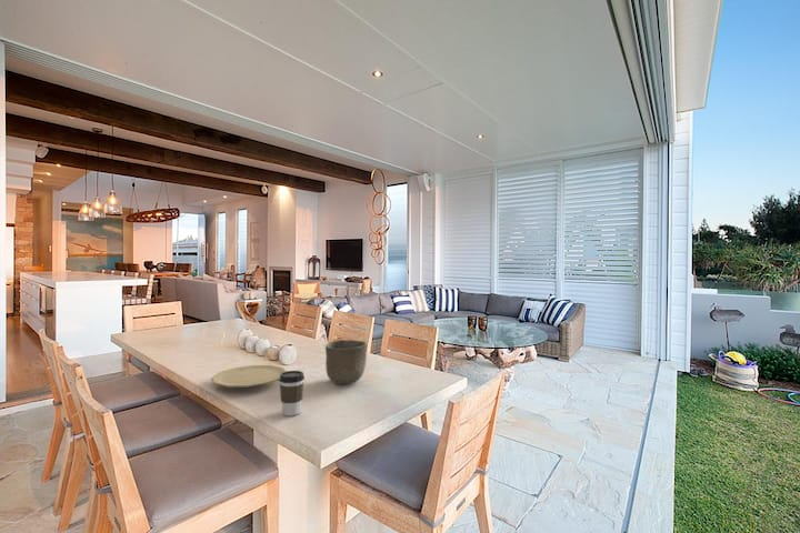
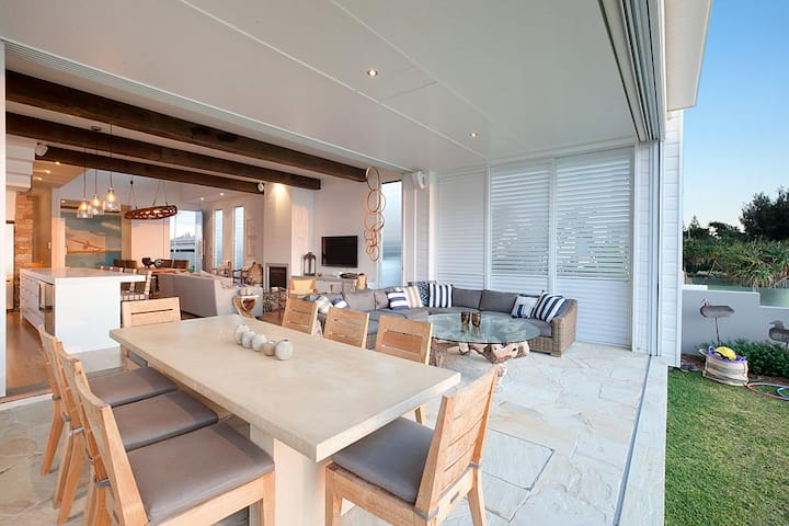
- bowl (346, 362)
- plate (250, 378)
- coffee cup (291, 392)
